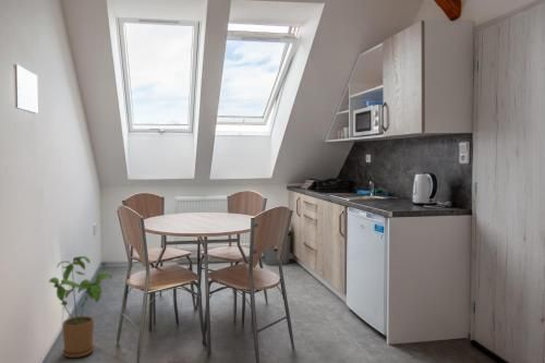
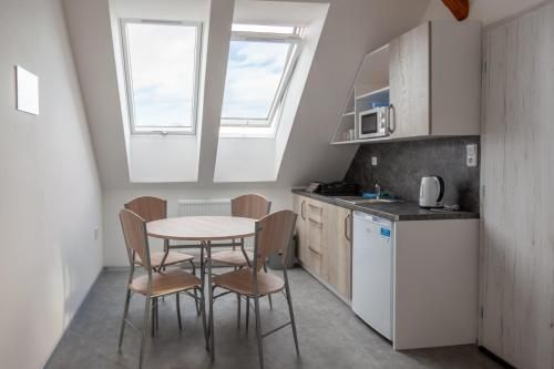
- house plant (82, 304)
